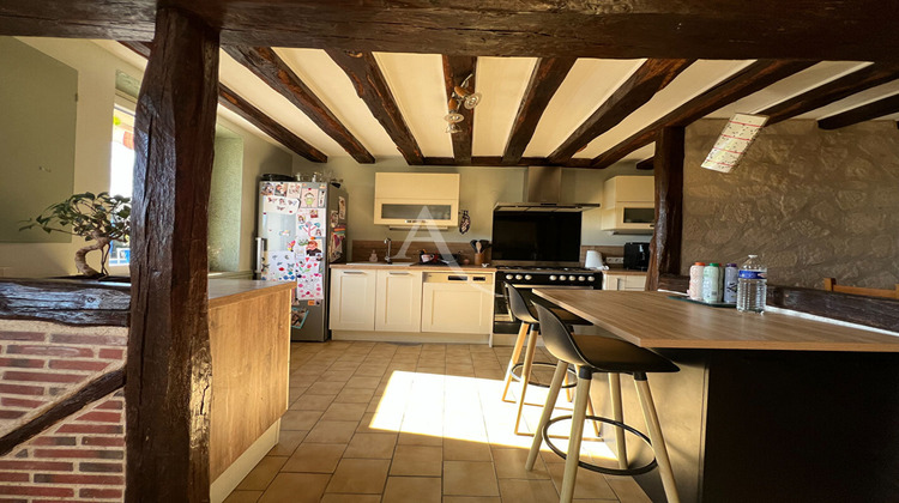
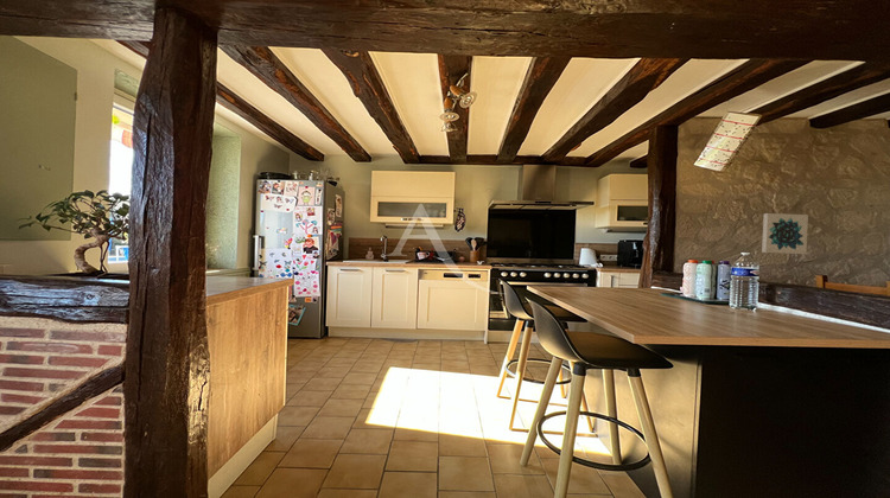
+ wall art (784, 234)
